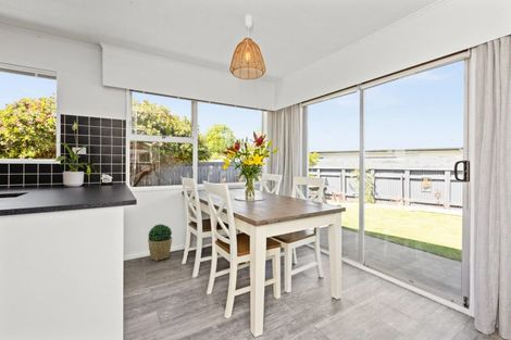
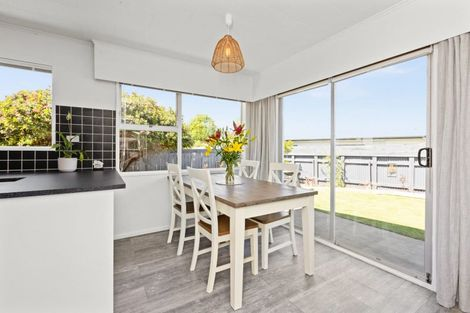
- potted plant (160, 240)
